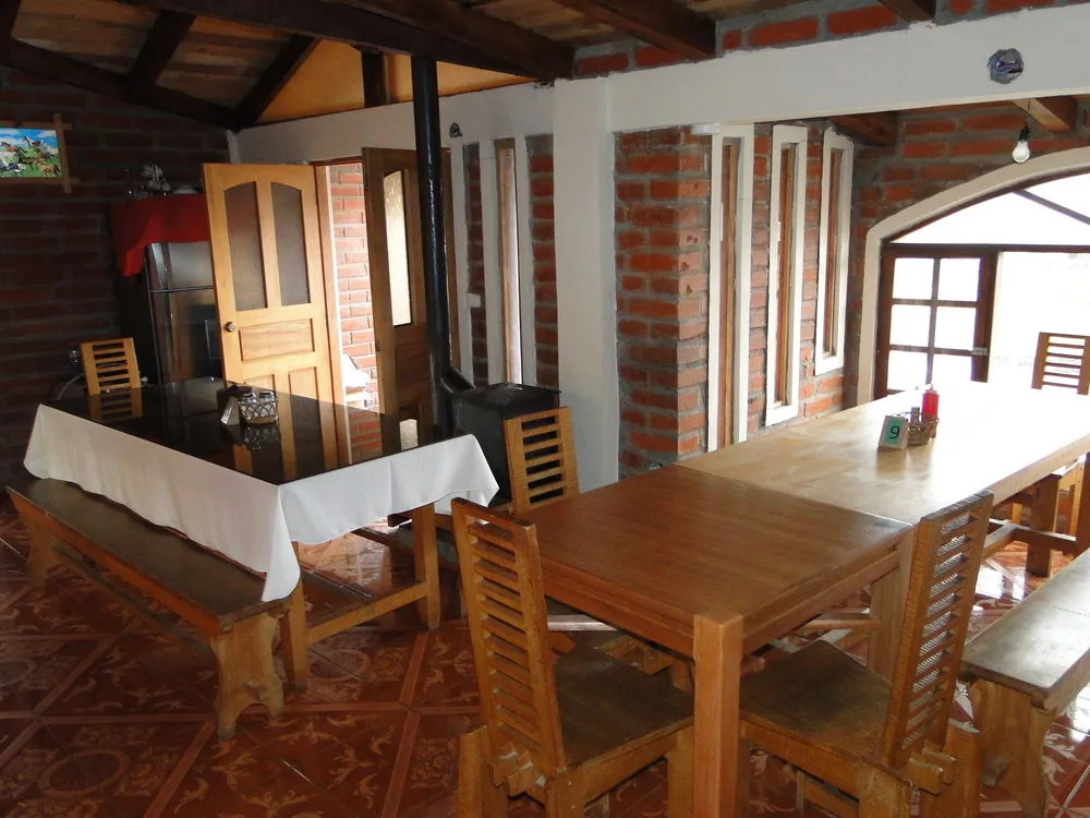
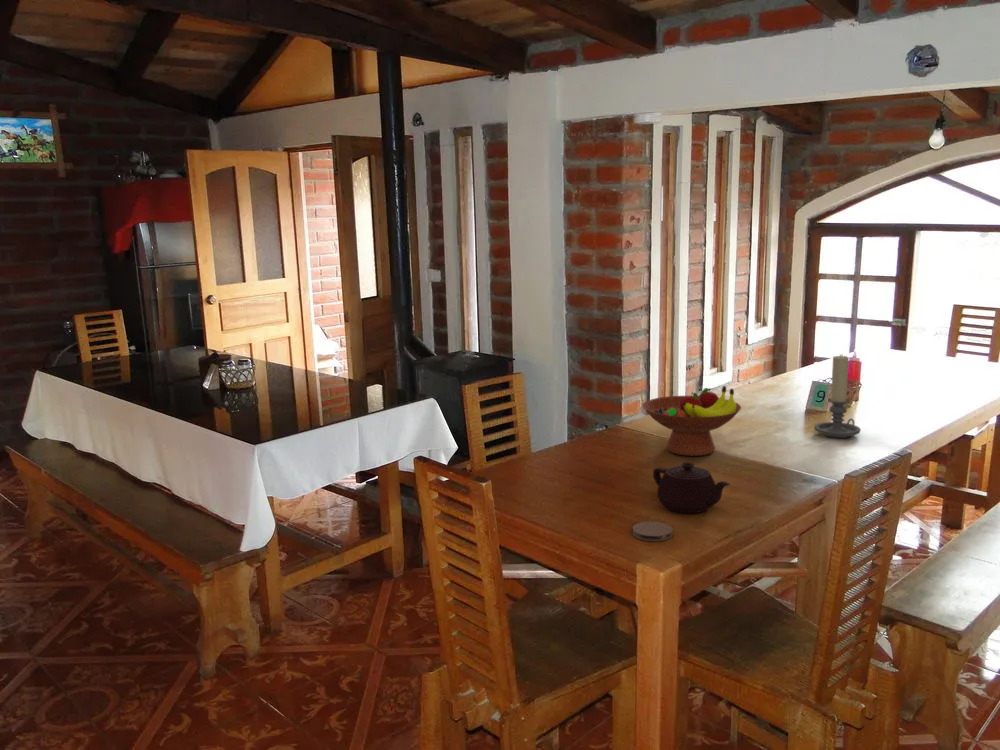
+ fruit bowl (690, 419)
+ candle holder (841, 394)
+ coaster (652, 531)
+ teapot (689, 486)
